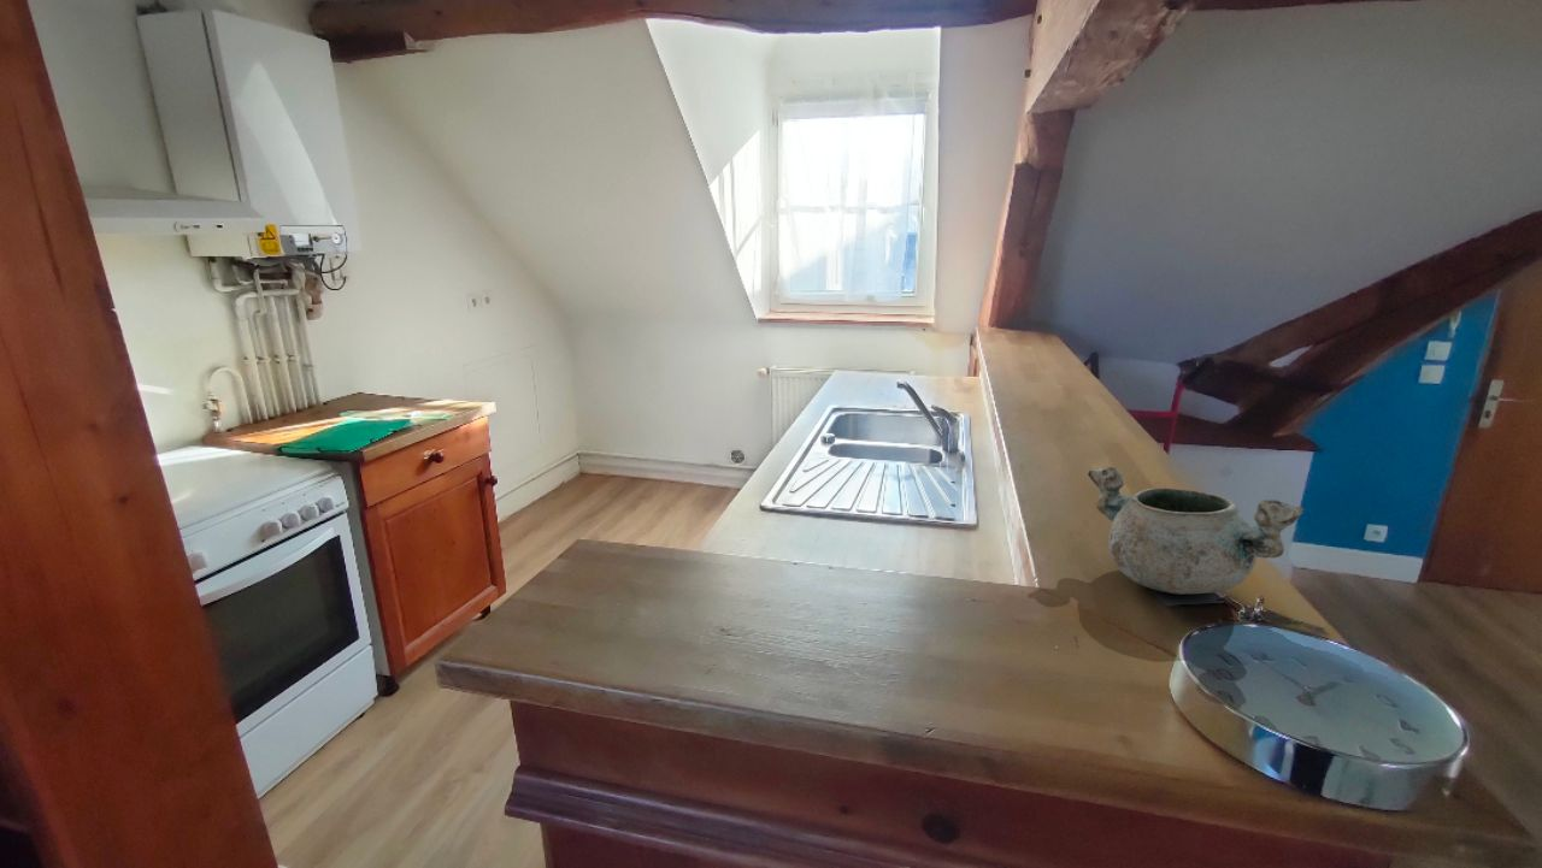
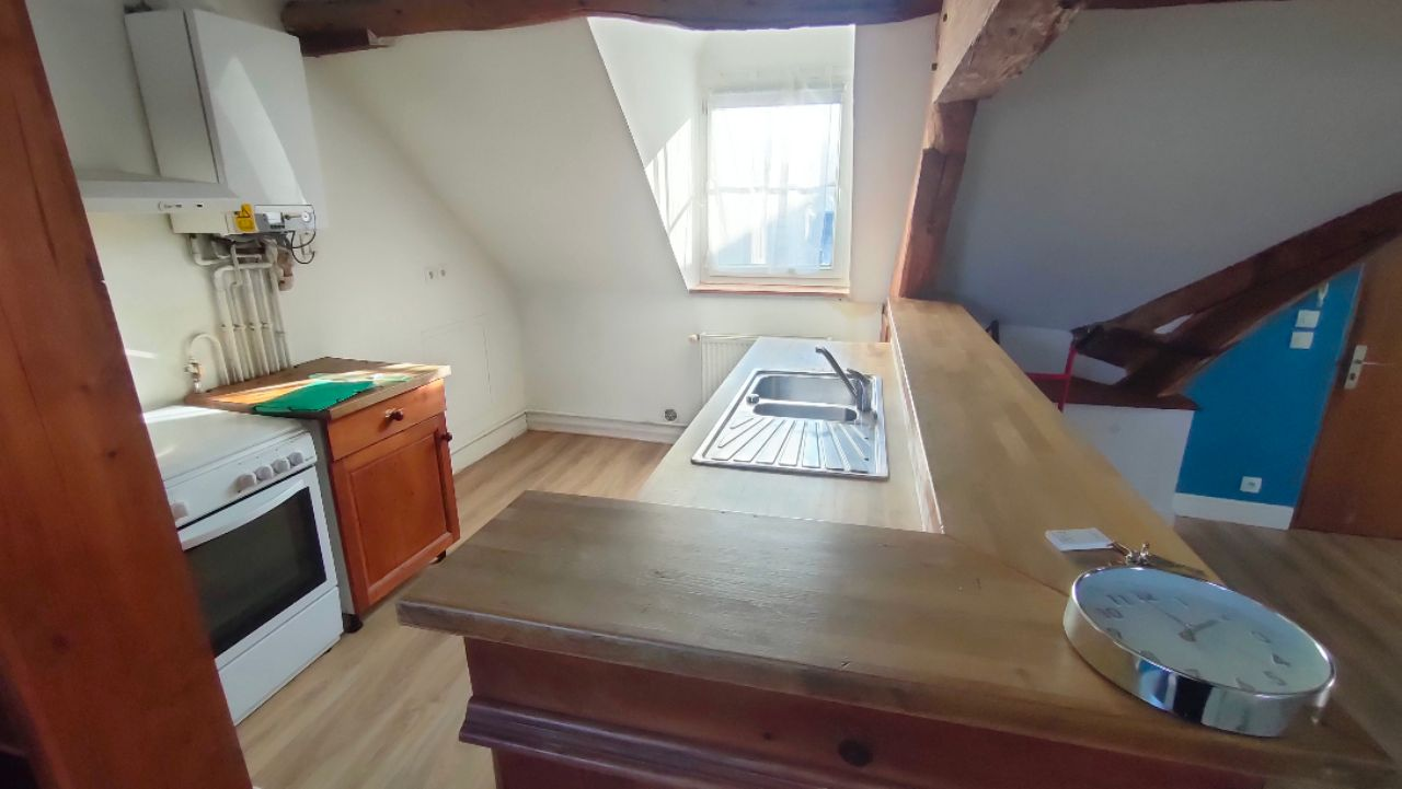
- decorative bowl (1181, 532)
